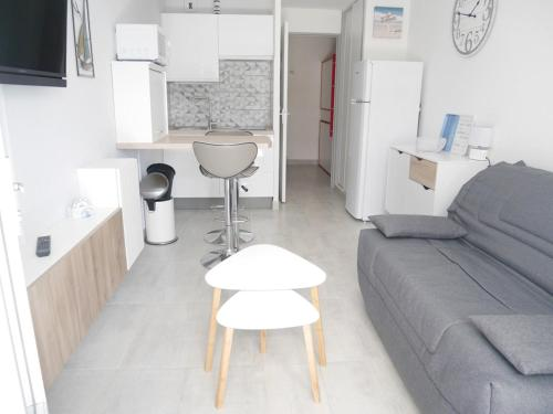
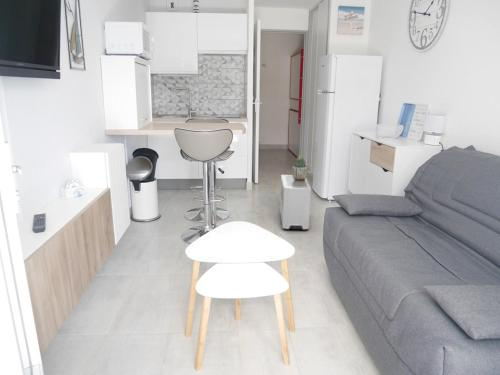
+ potted cactus (300, 167)
+ air purifier (294, 201)
